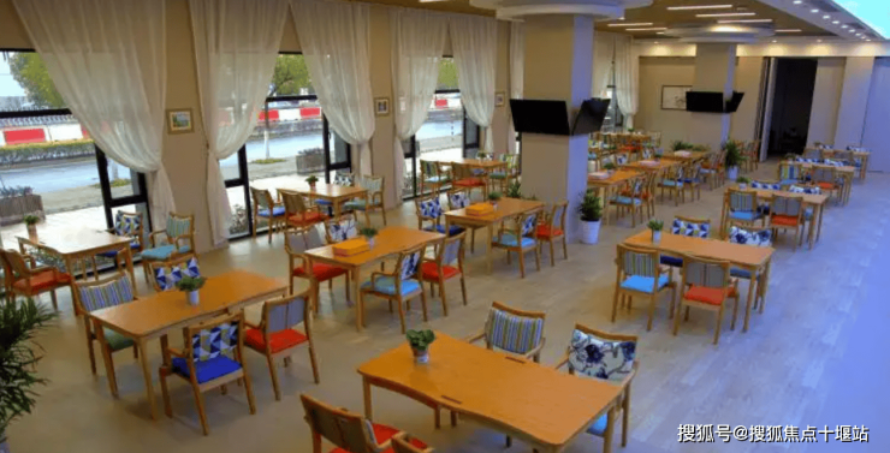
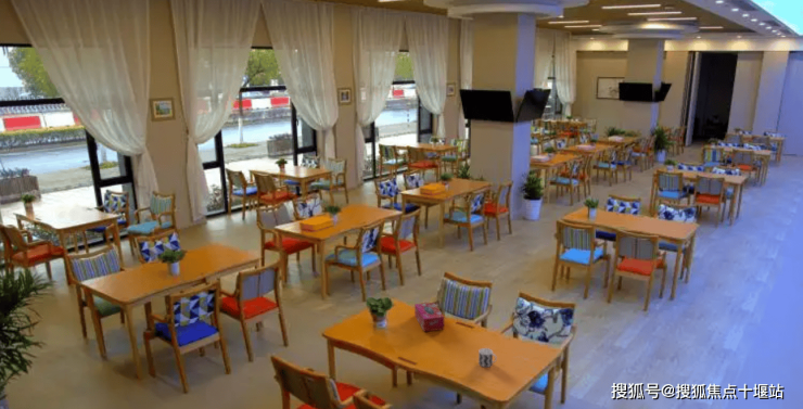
+ cup (487, 358)
+ tissue box (429, 316)
